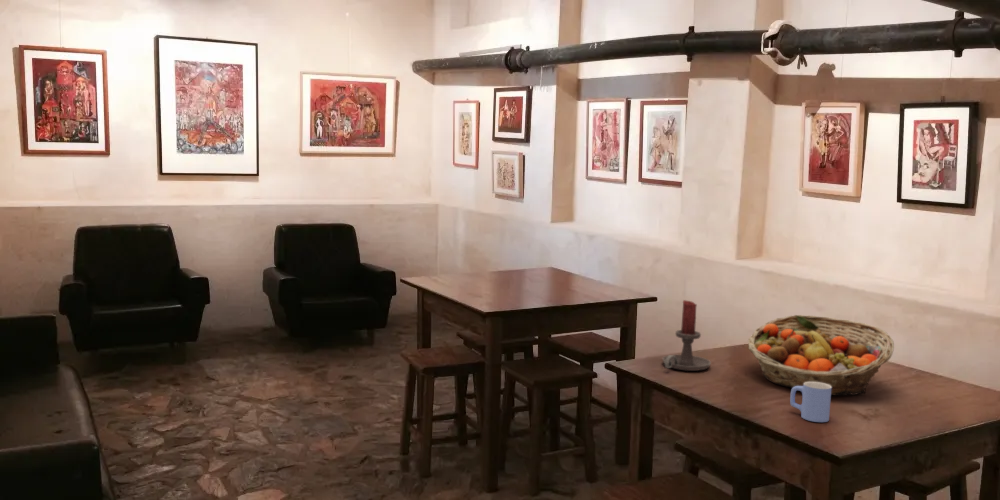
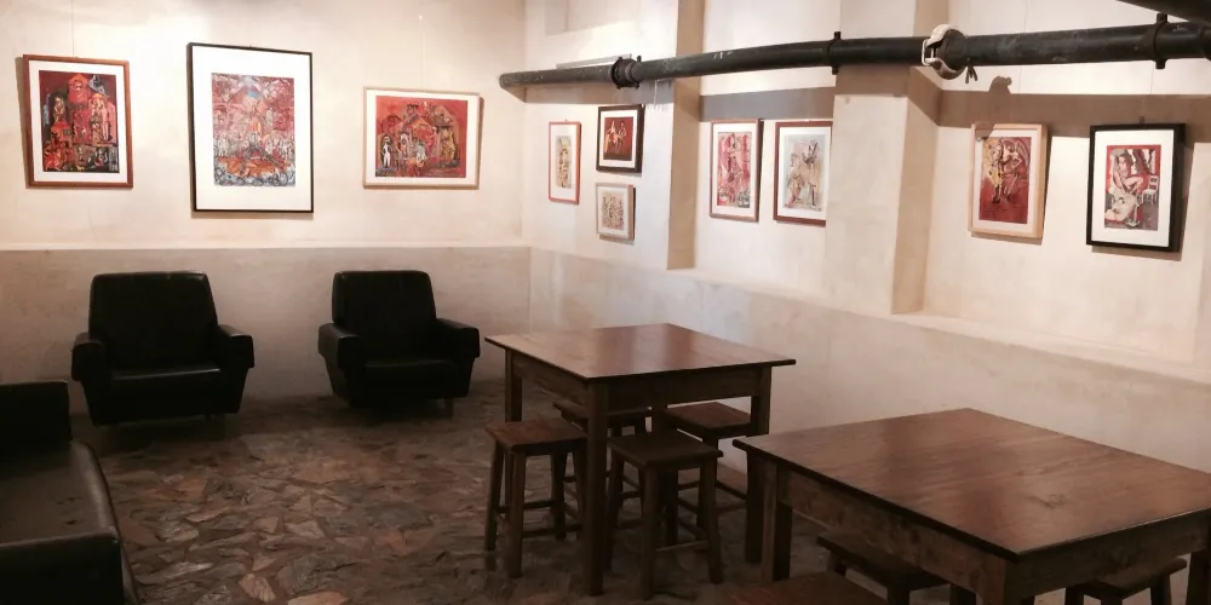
- mug (810, 400)
- candle holder (684, 334)
- fruit basket (817, 353)
